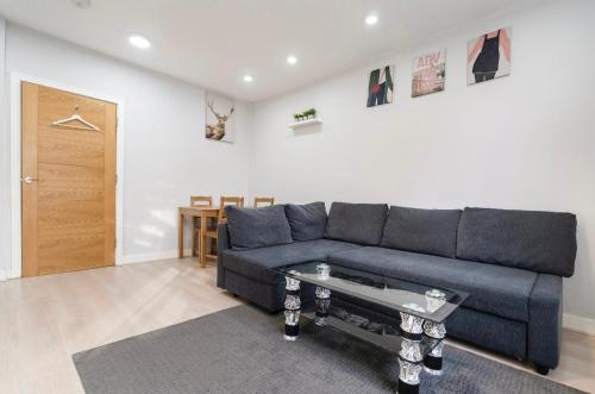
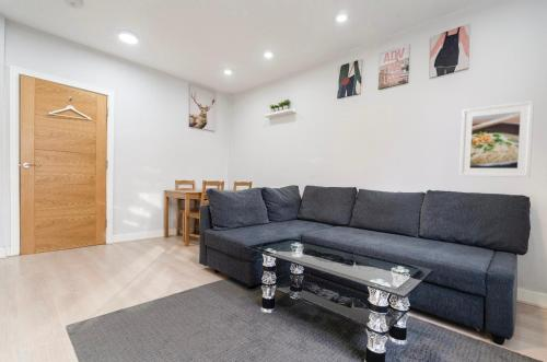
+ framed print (493, 141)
